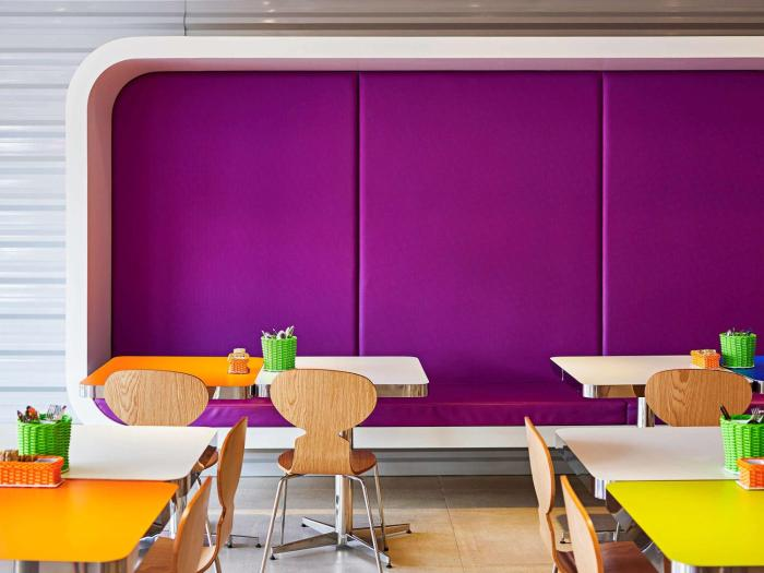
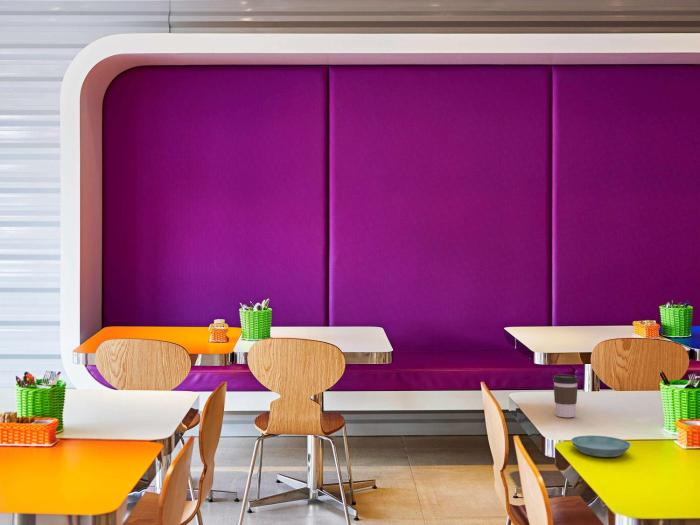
+ saucer (600, 446)
+ coffee cup (565, 395)
